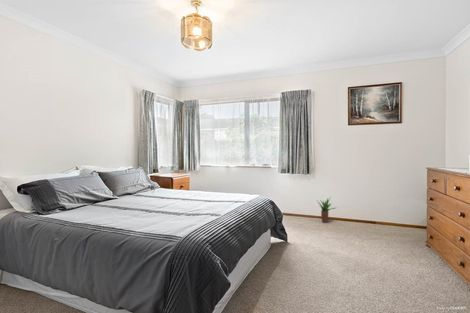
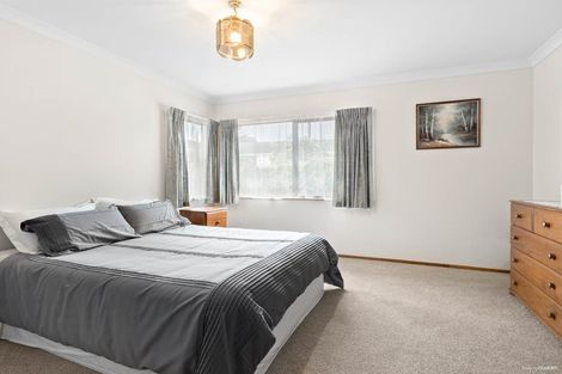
- potted plant (326, 209)
